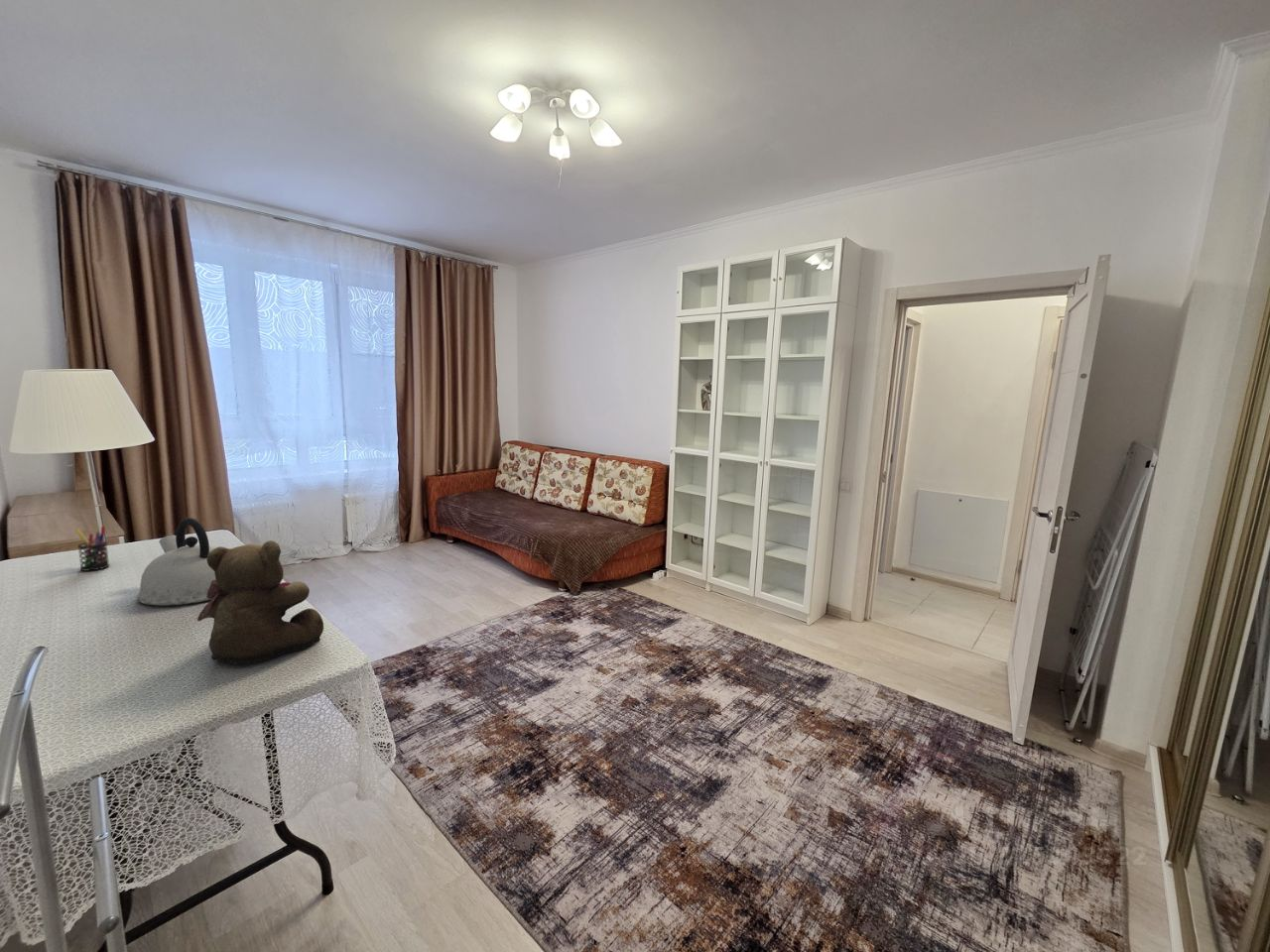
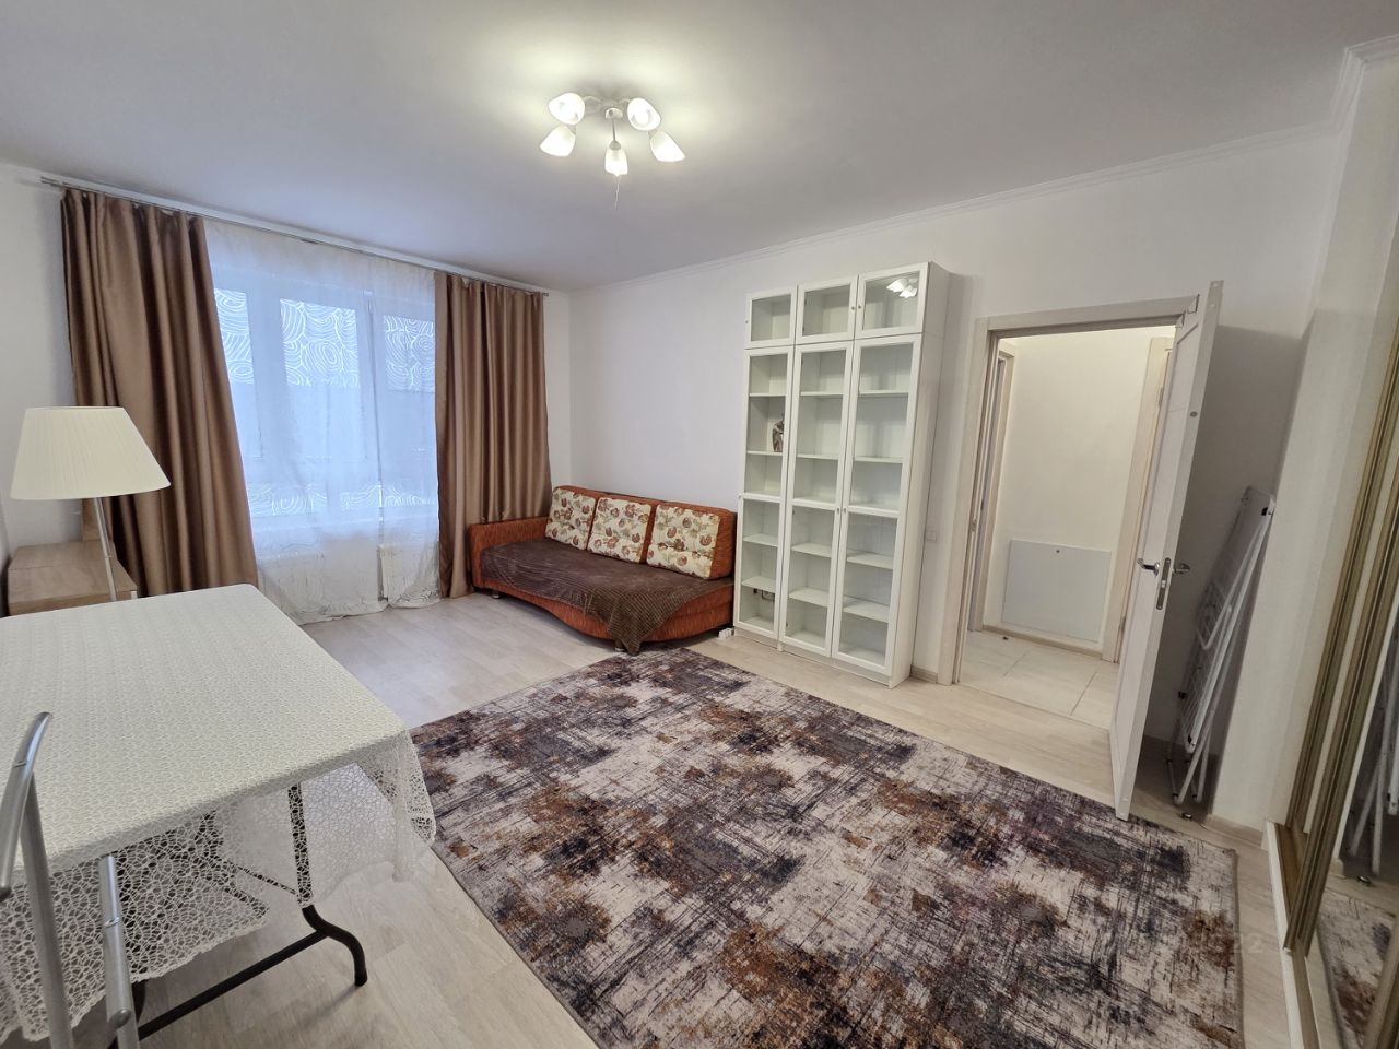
- teddy bear (260, 595)
- pen holder (96, 545)
- kettle (190, 553)
